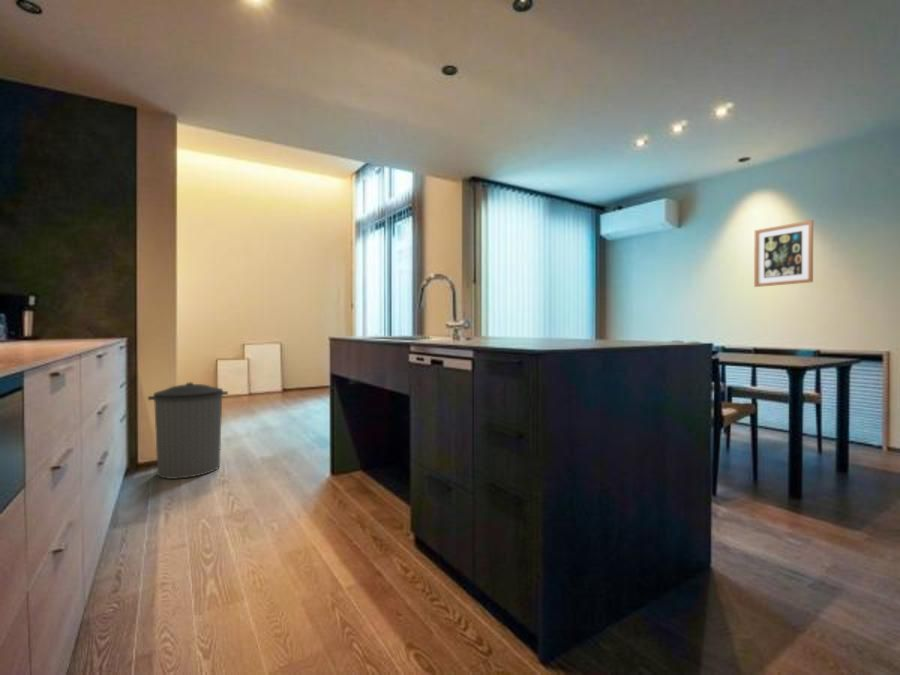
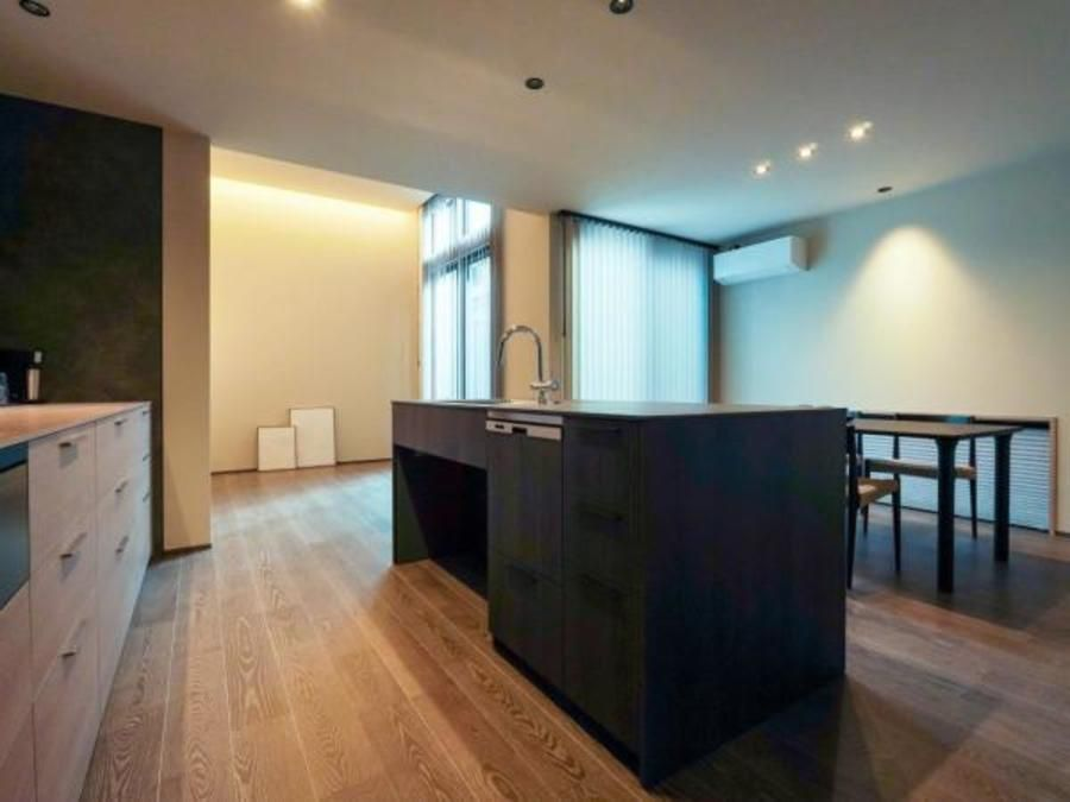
- wall art (782, 255)
- trash can (189, 426)
